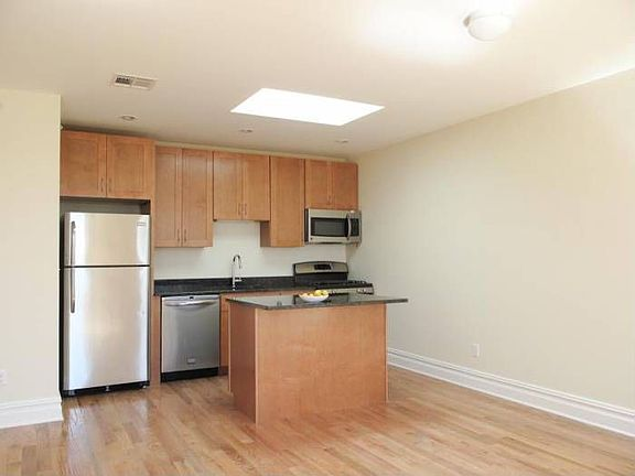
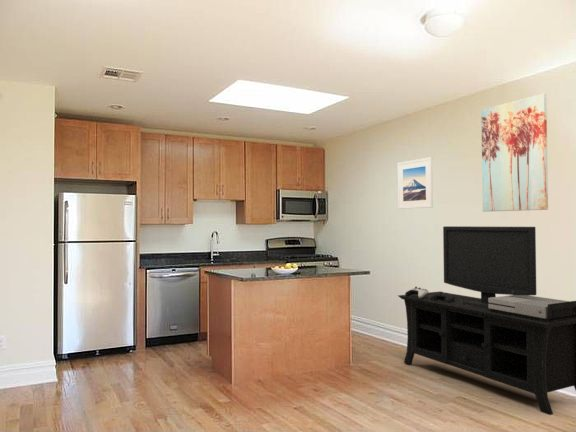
+ media console (482, 303)
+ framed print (414, 184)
+ wall art (512, 156)
